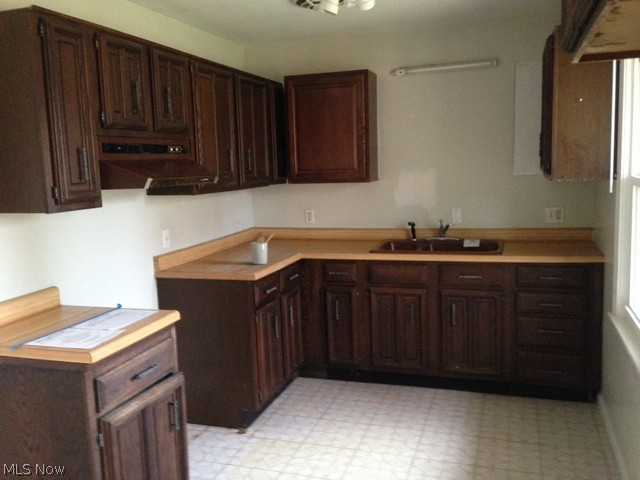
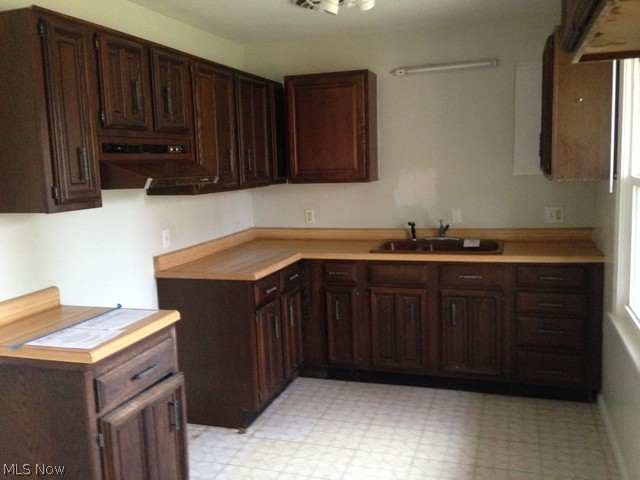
- utensil holder (263, 247)
